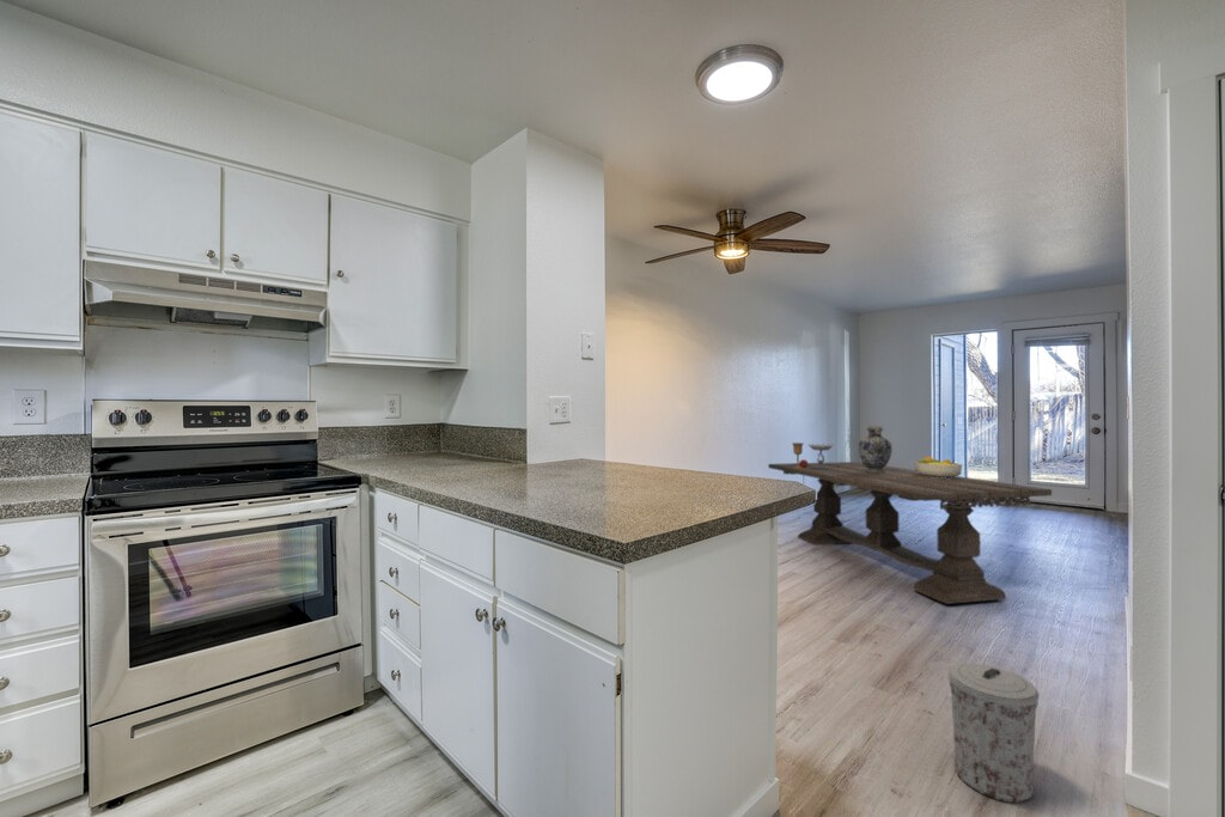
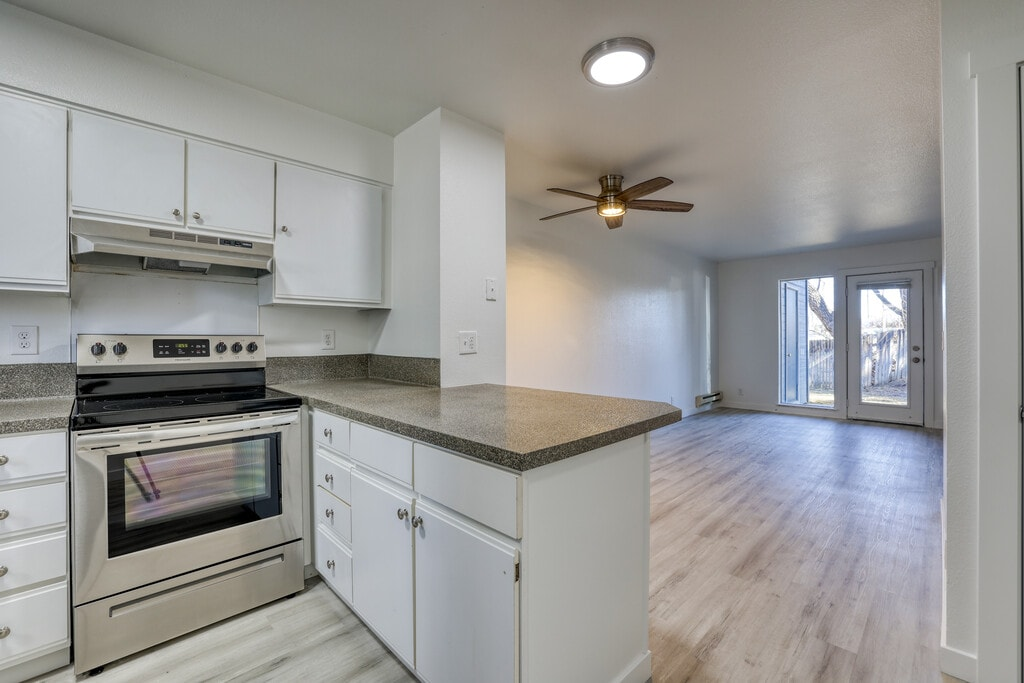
- dining table (882, 518)
- goblet (817, 455)
- fruit bowl (937, 465)
- vase (874, 449)
- trash can (992, 725)
